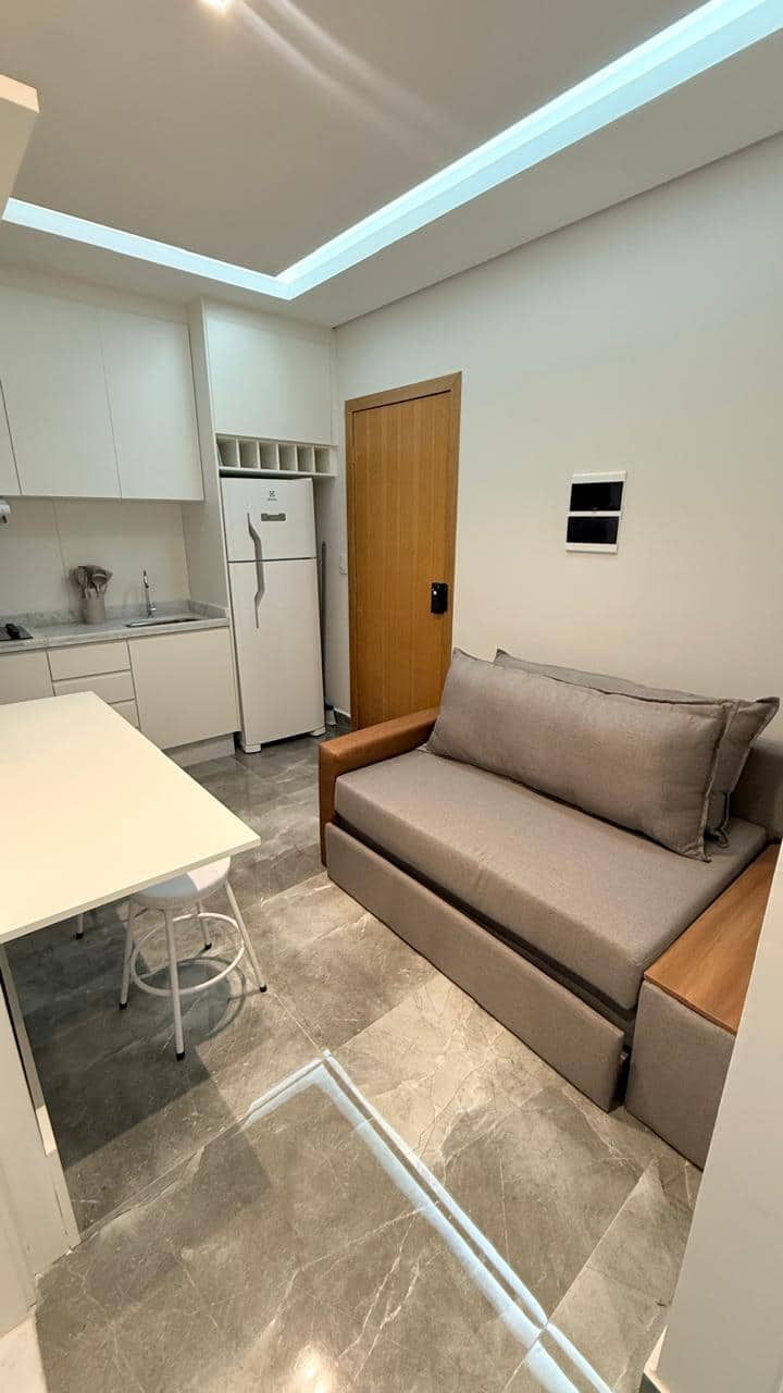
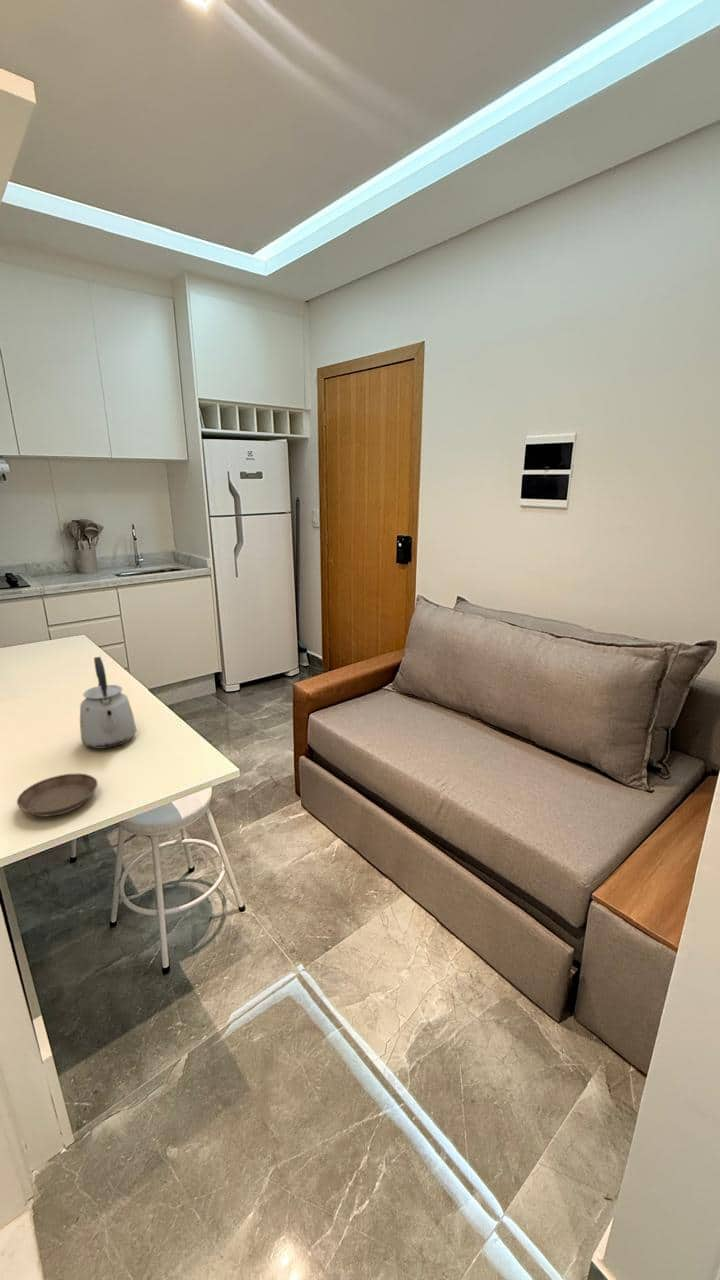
+ kettle (105, 704)
+ saucer (59, 796)
